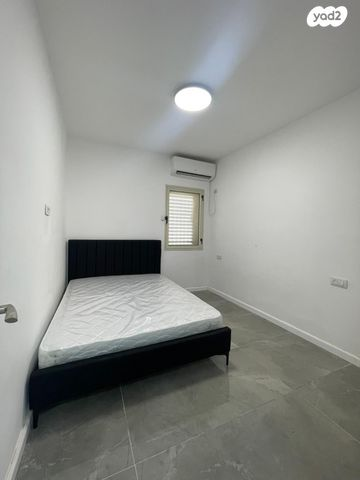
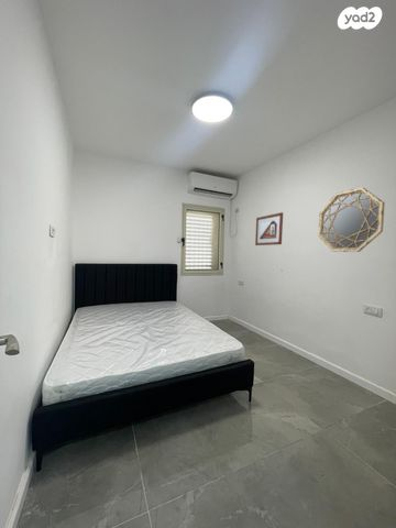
+ home mirror (346, 221)
+ picture frame (267, 230)
